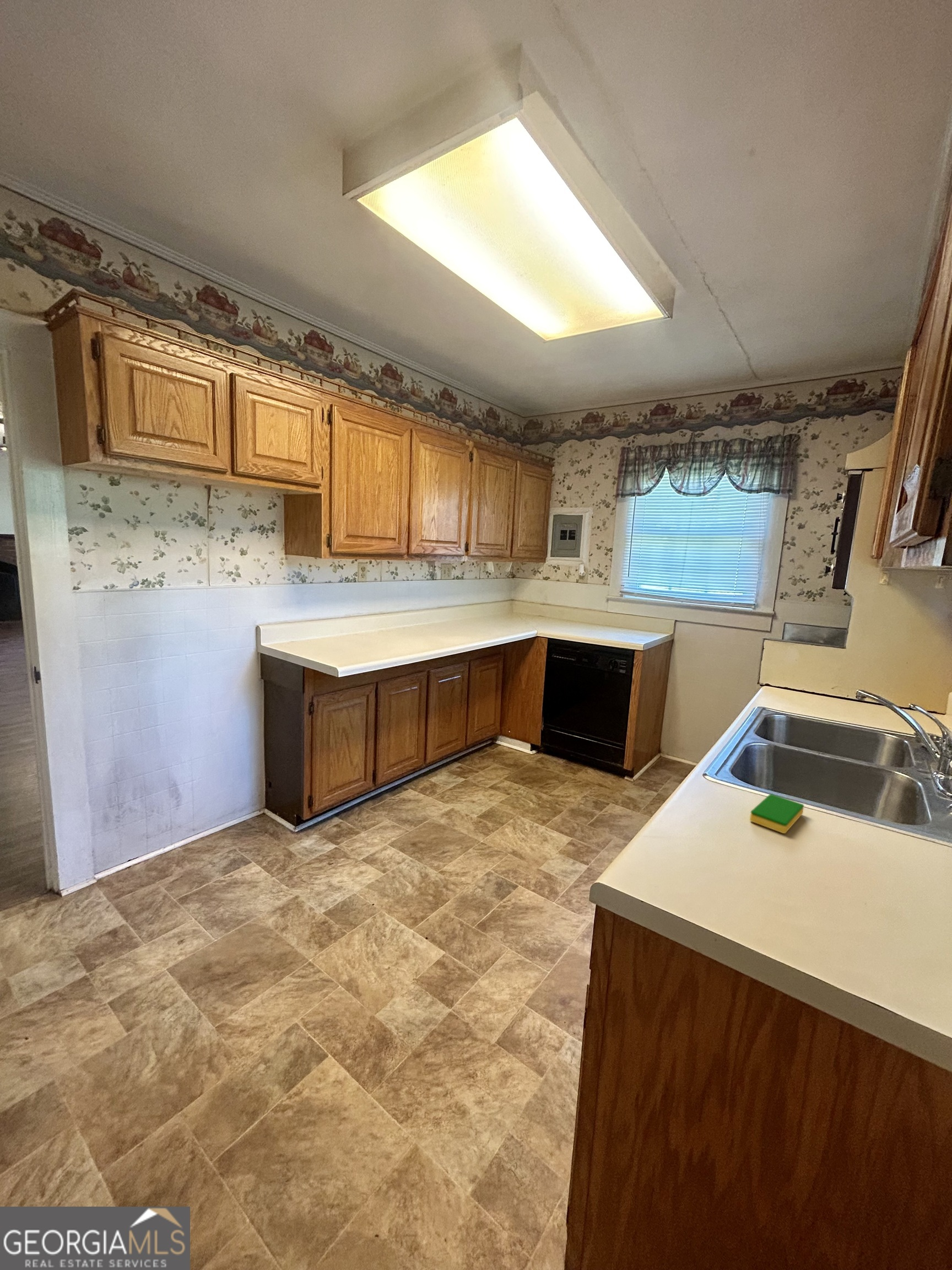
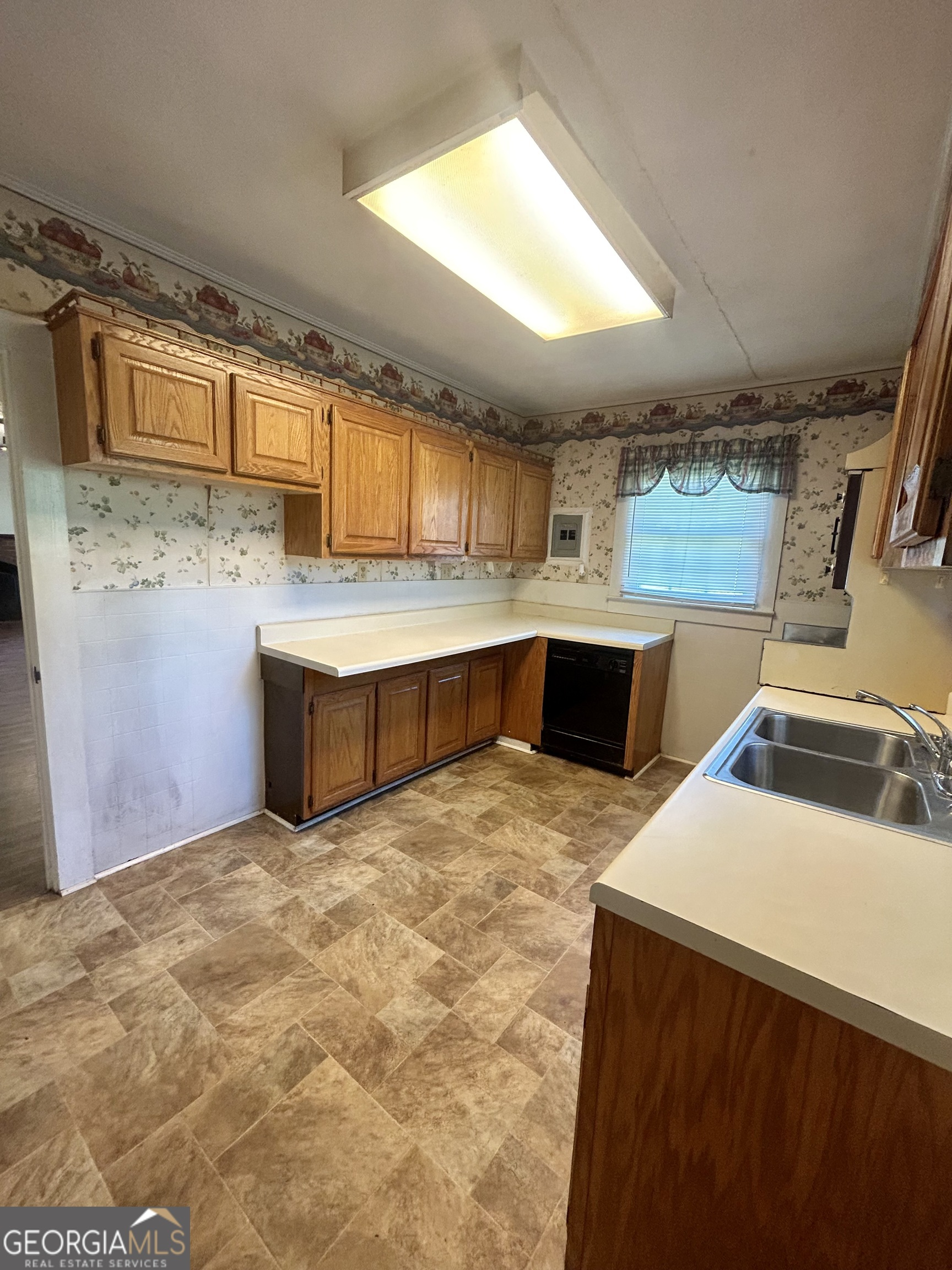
- dish sponge (777, 812)
